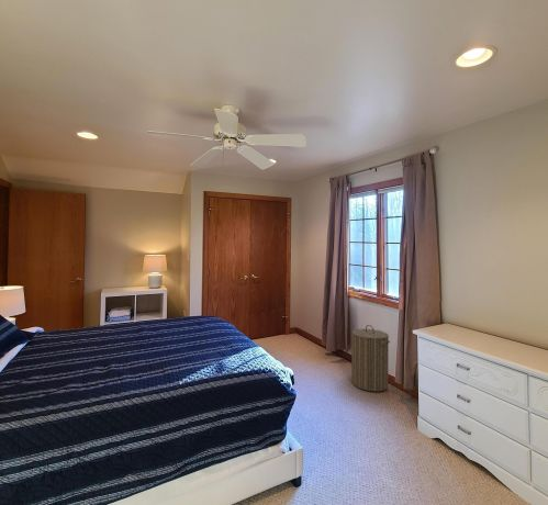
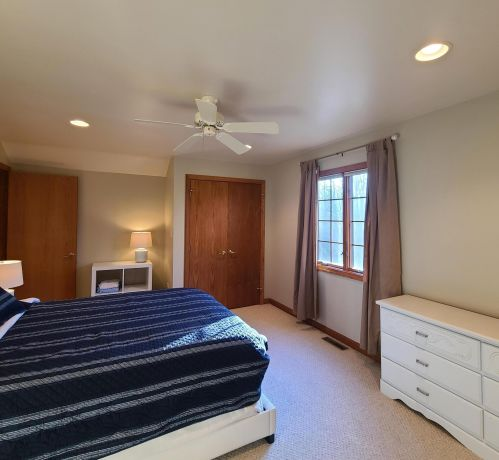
- laundry hamper (369, 354)
